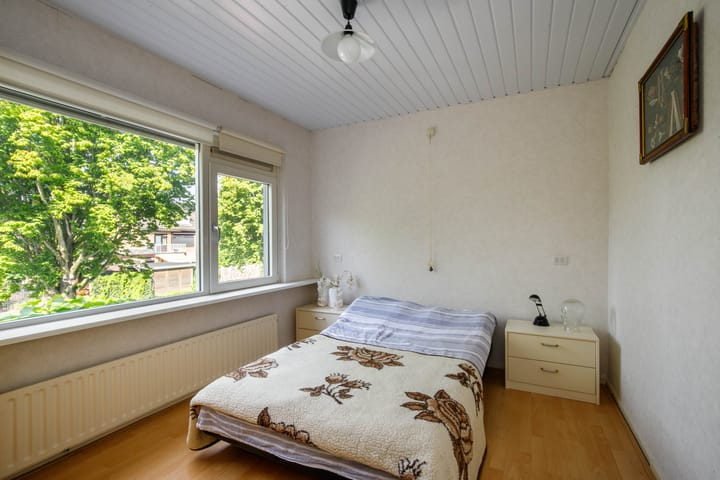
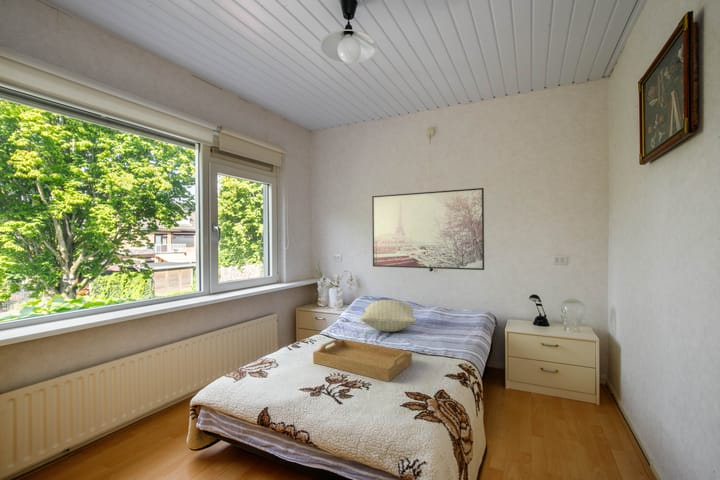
+ serving tray (362, 355)
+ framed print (424, 230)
+ pillow (388, 314)
